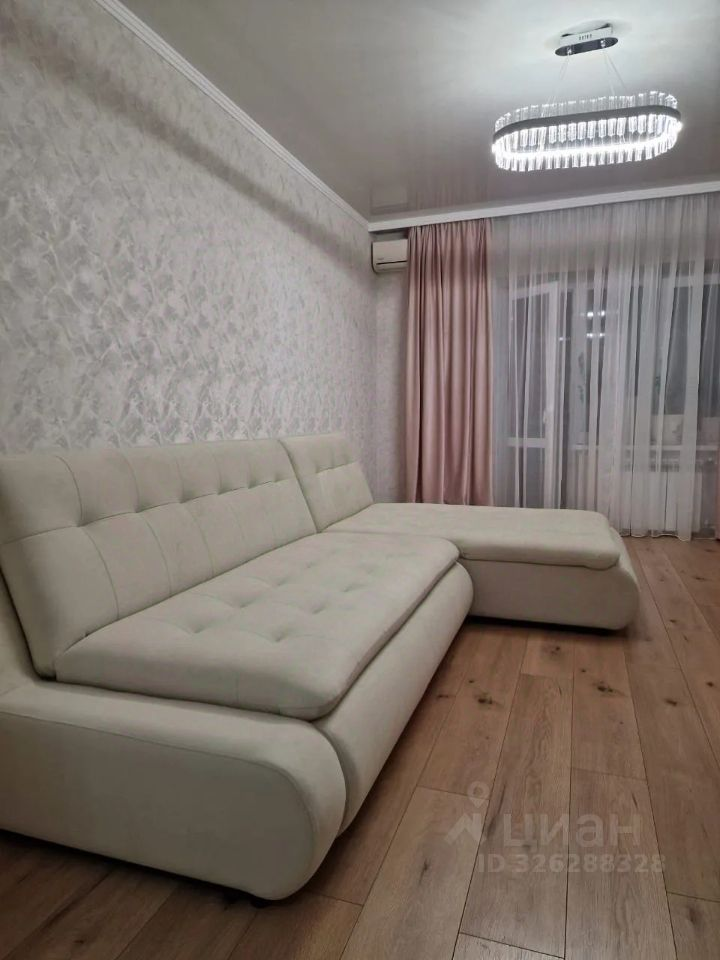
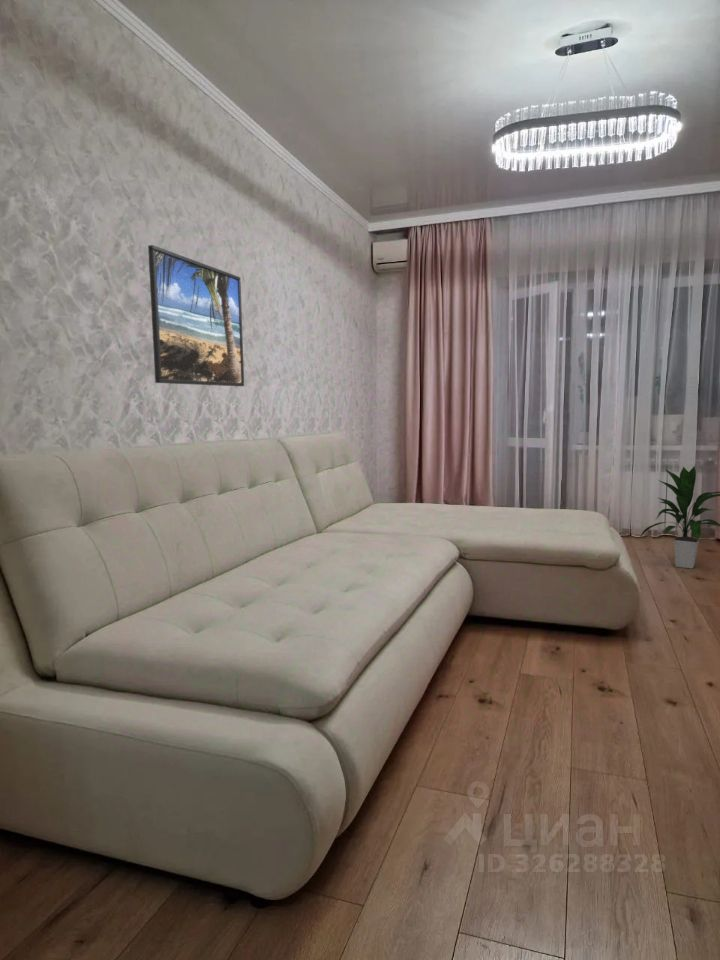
+ indoor plant (684, 514)
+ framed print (202, 324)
